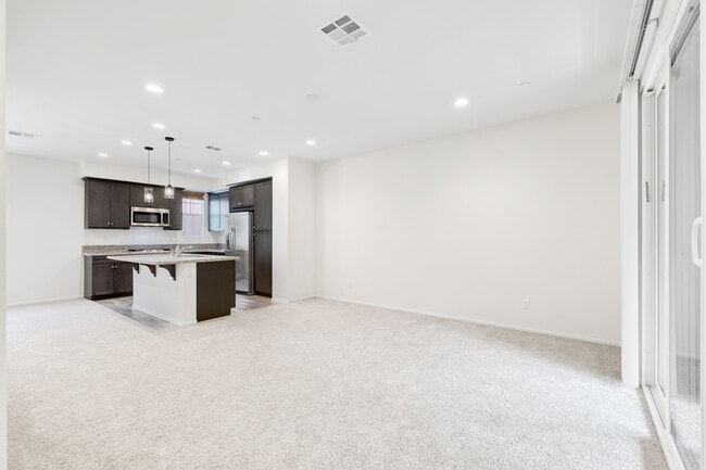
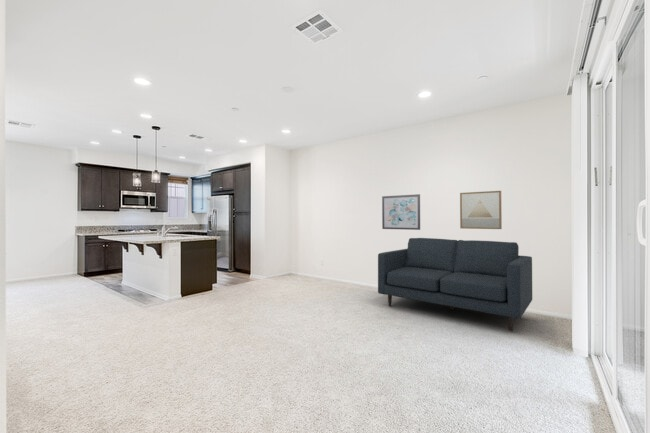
+ wall art (480, 210)
+ sofa (451, 275)
+ wall art (400, 212)
